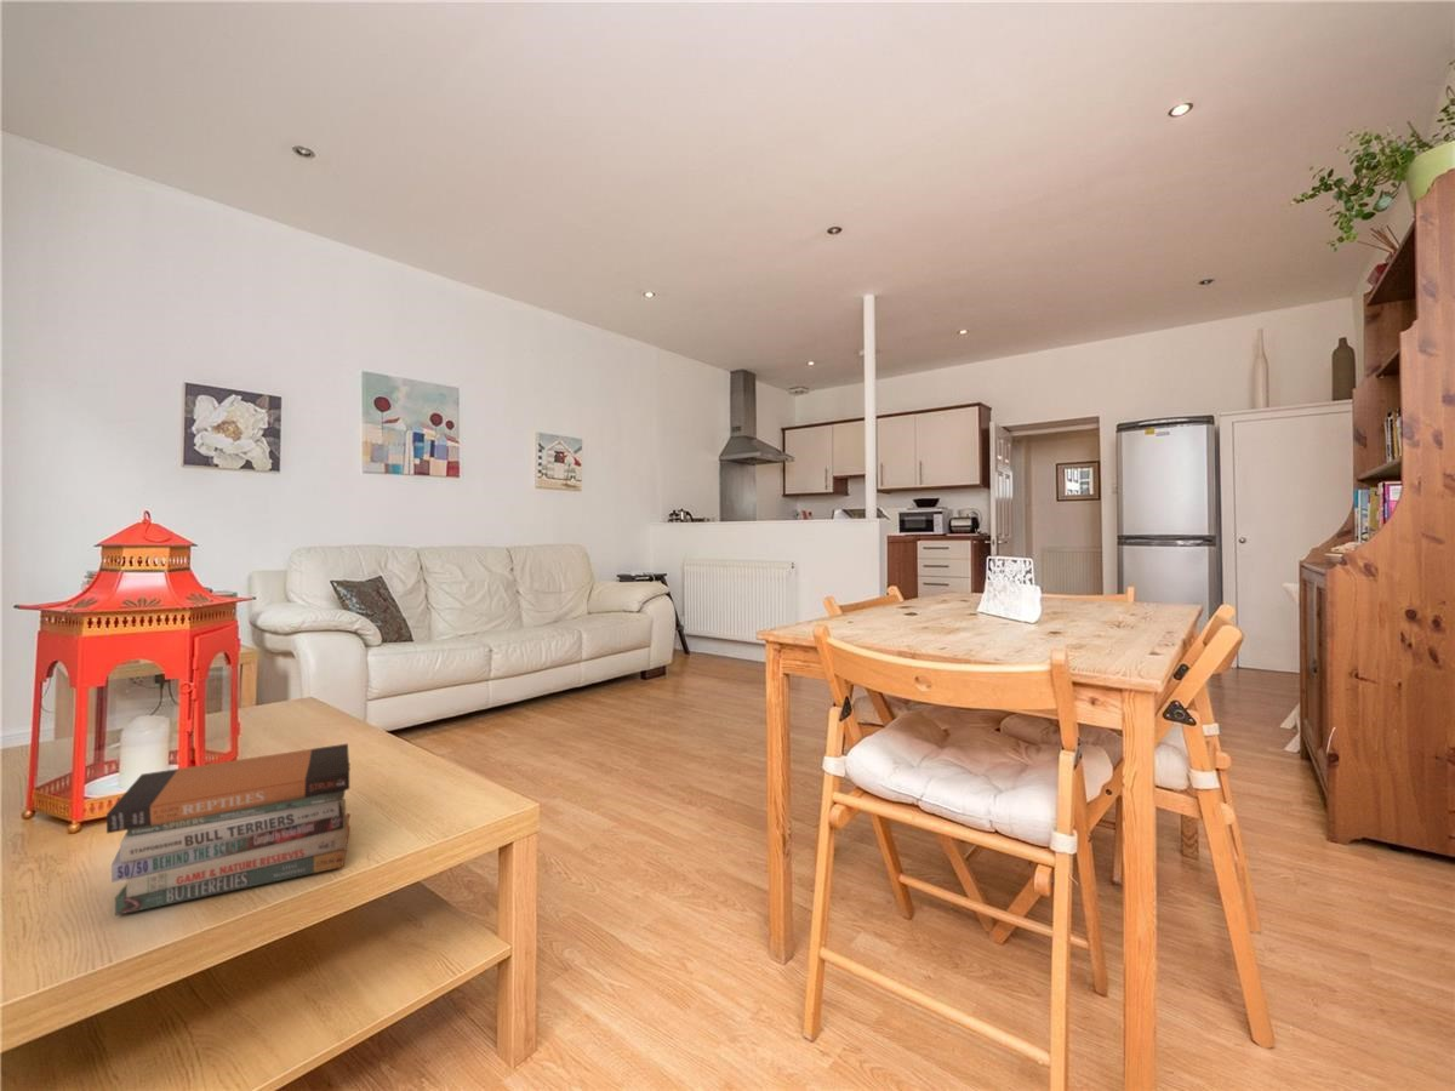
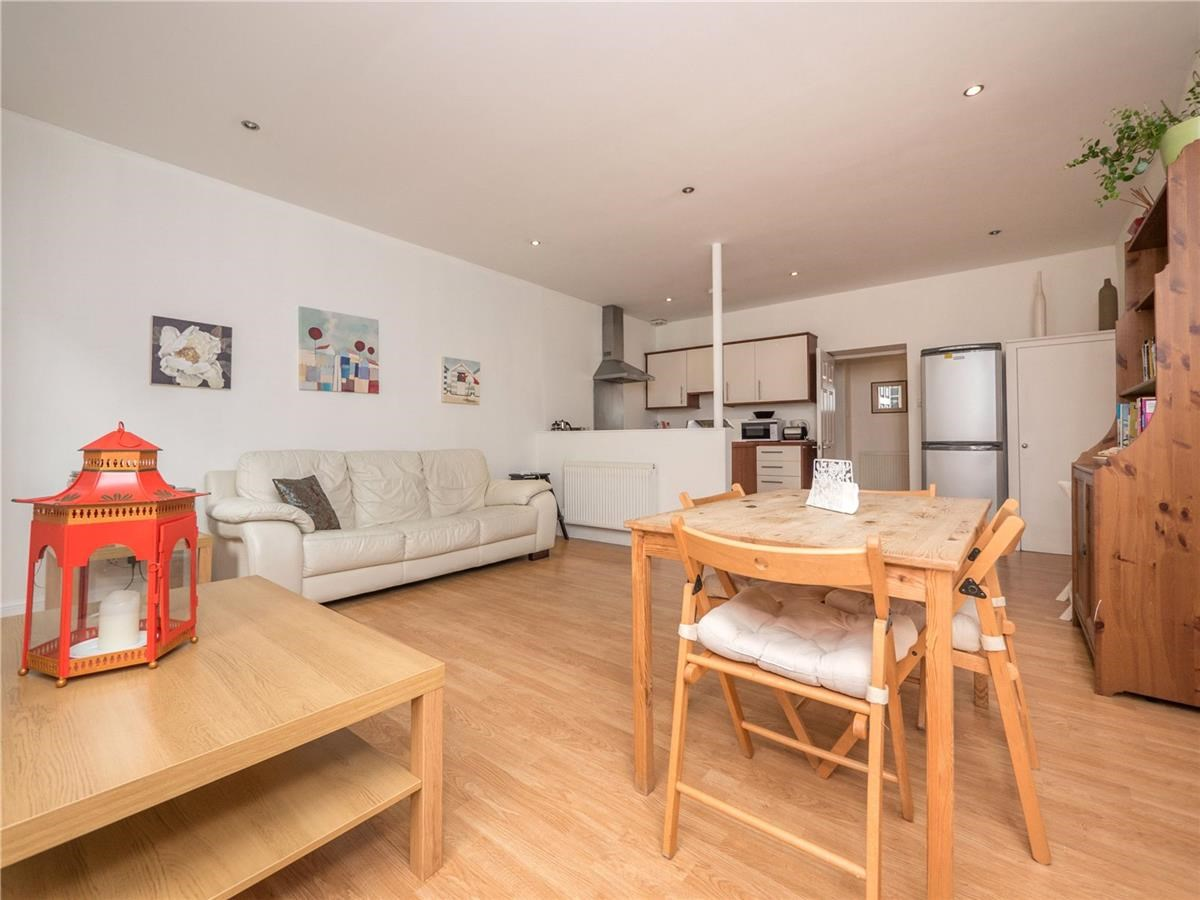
- book stack (244, 819)
